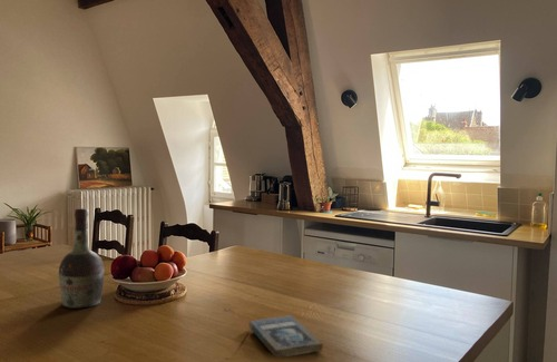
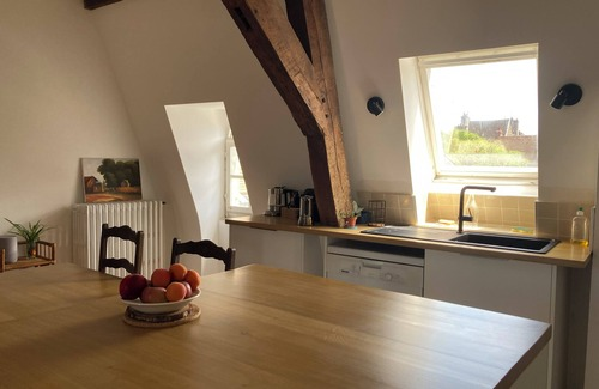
- cognac bottle (81, 255)
- book (283, 334)
